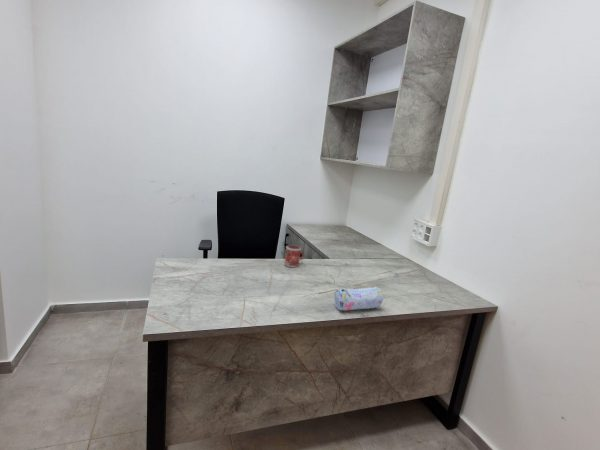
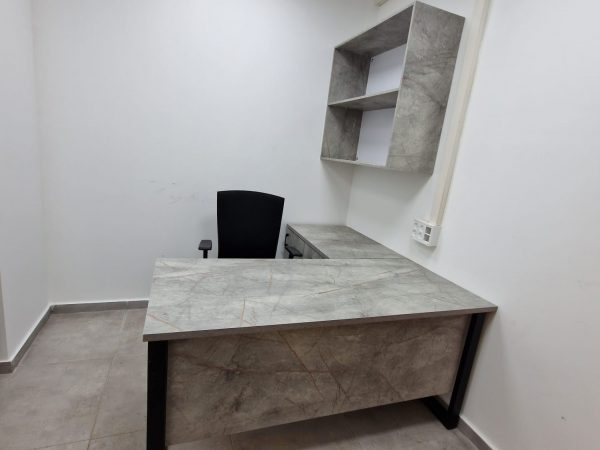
- pencil case (358, 297)
- mug (295, 255)
